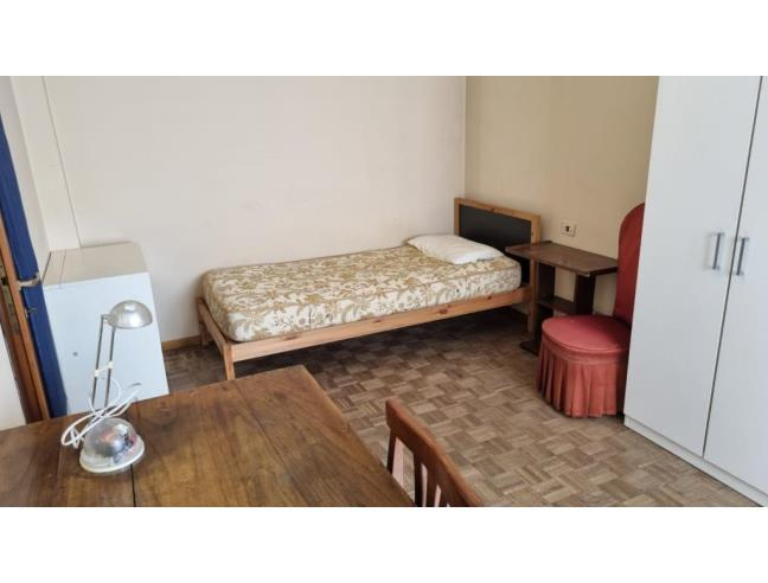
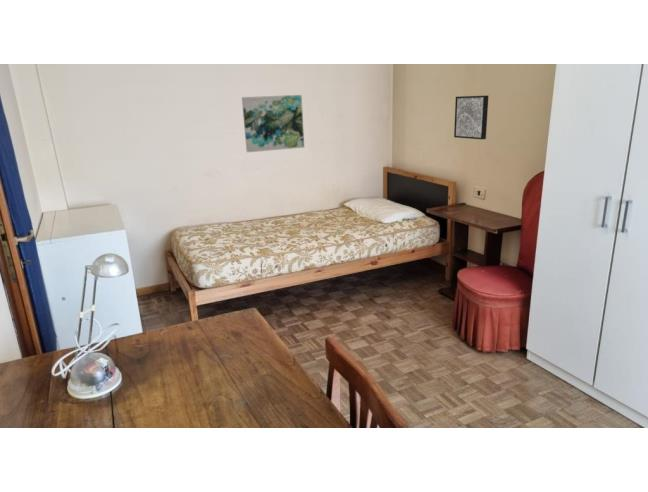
+ wall art (274, 123)
+ wall art (470, 117)
